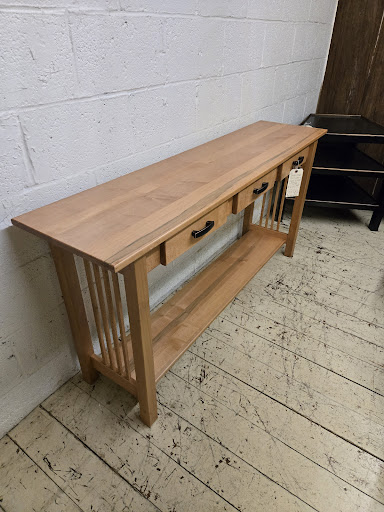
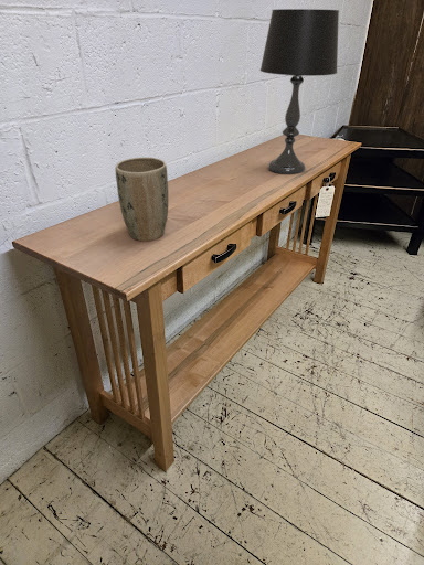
+ table lamp (295, 97)
+ plant pot (144, 200)
